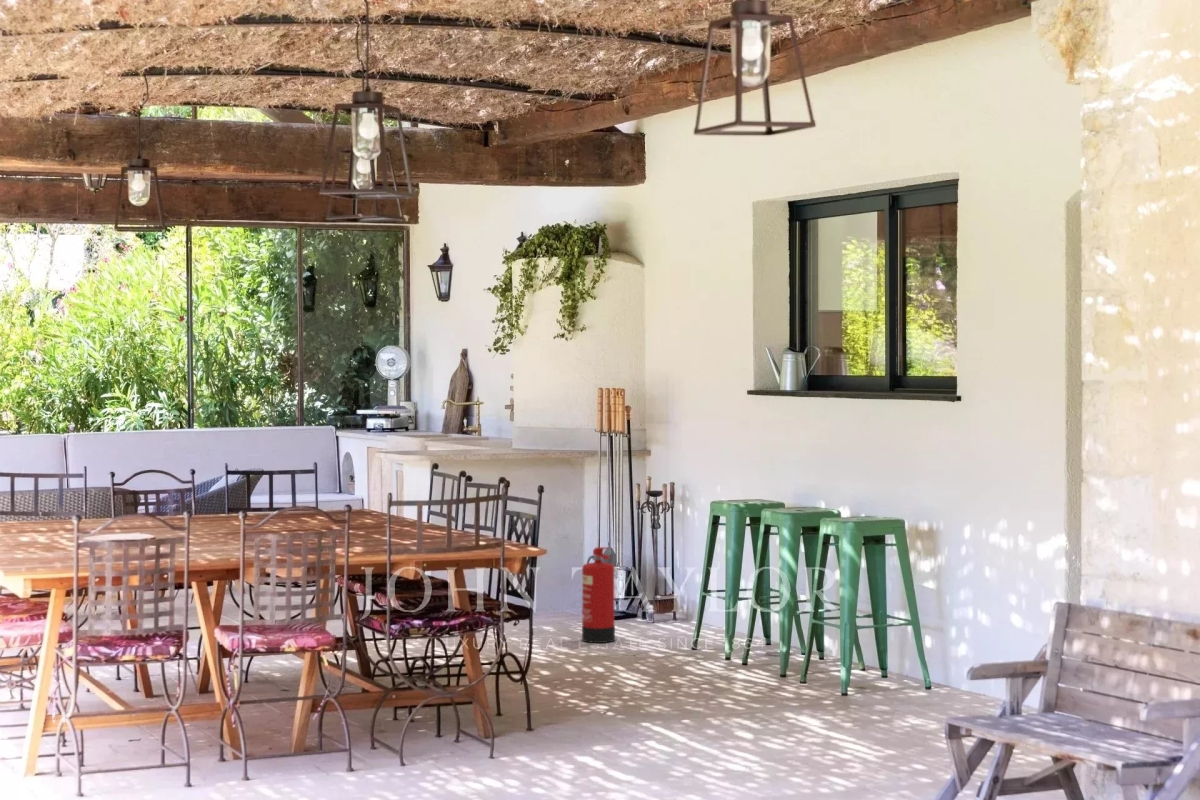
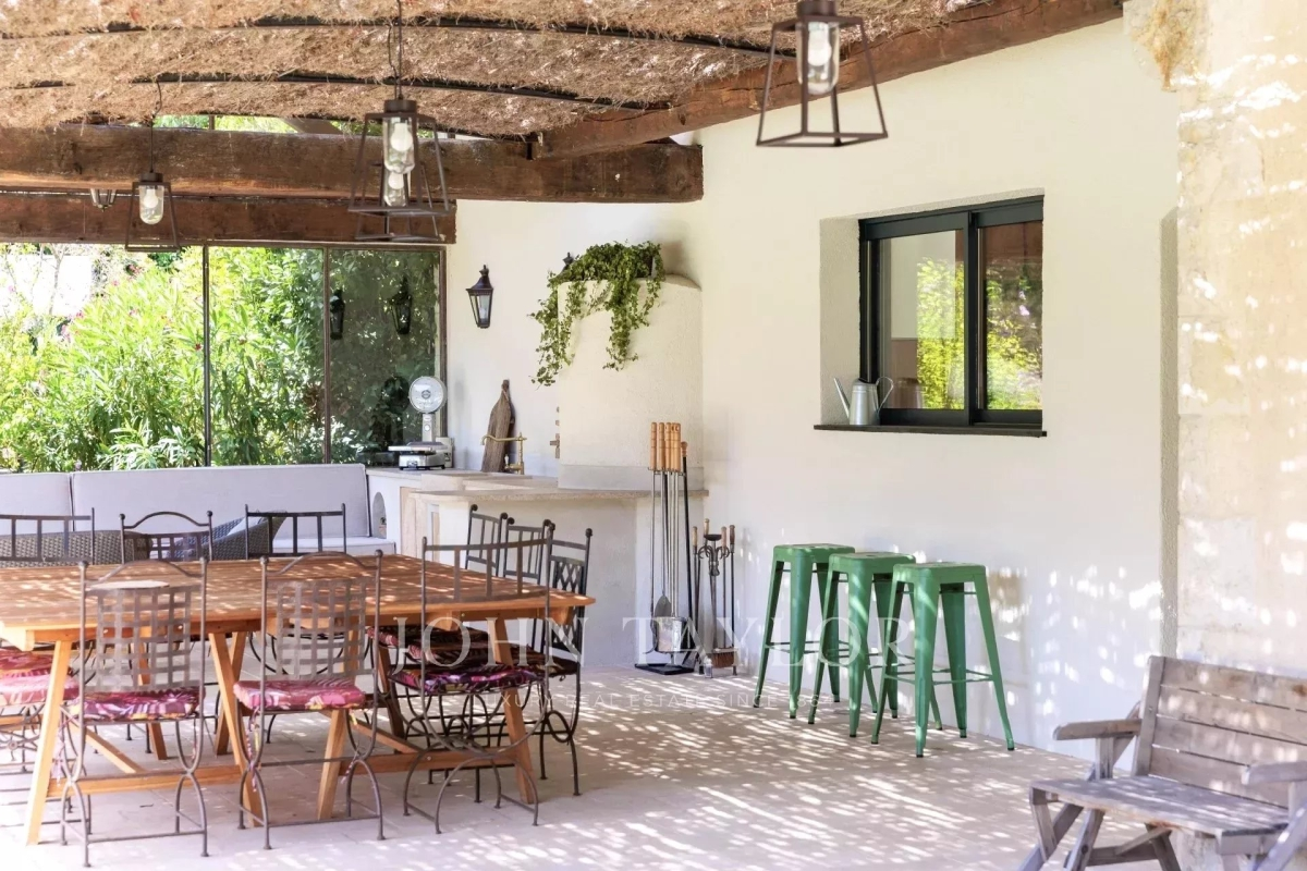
- fire extinguisher (597, 592)
